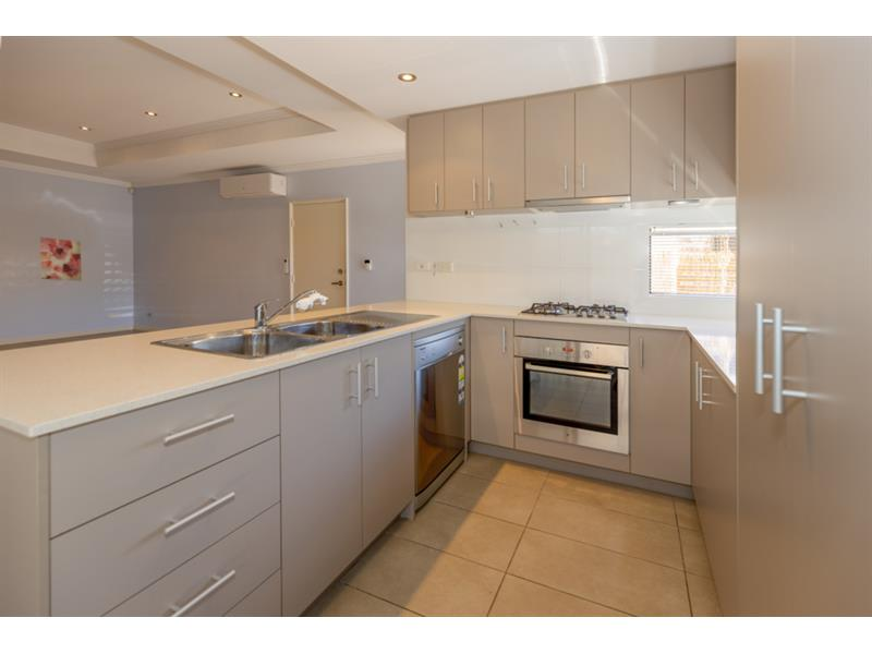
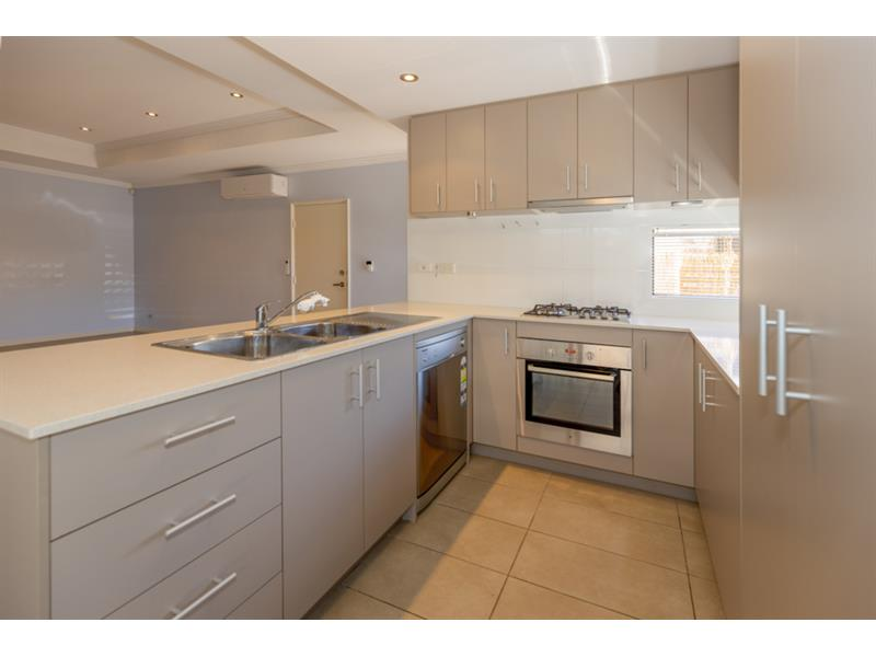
- wall art (61, 259)
